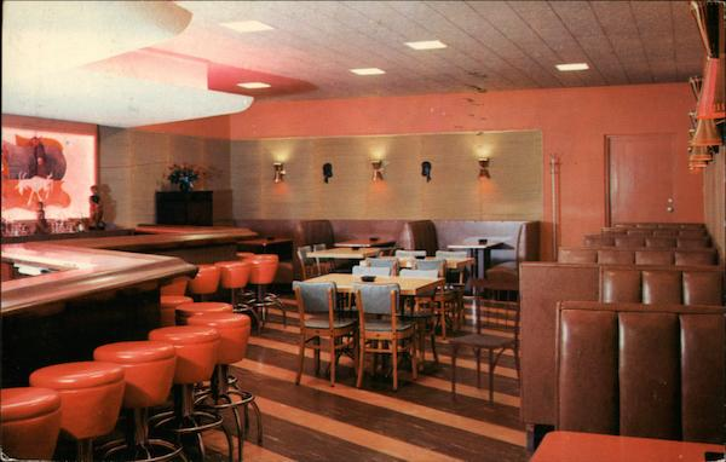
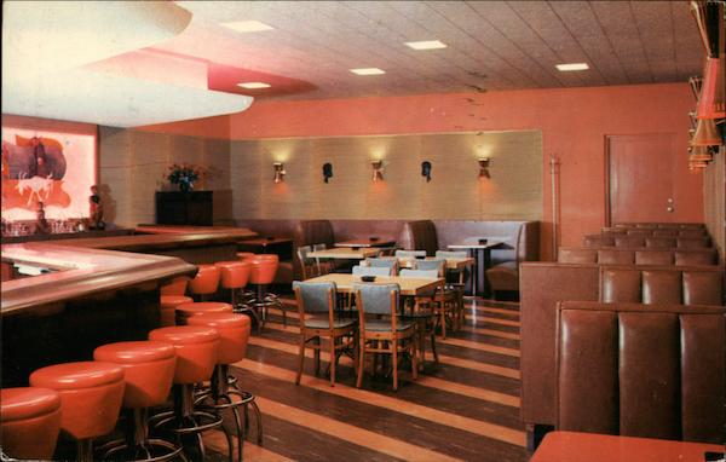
- dining chair (485, 339)
